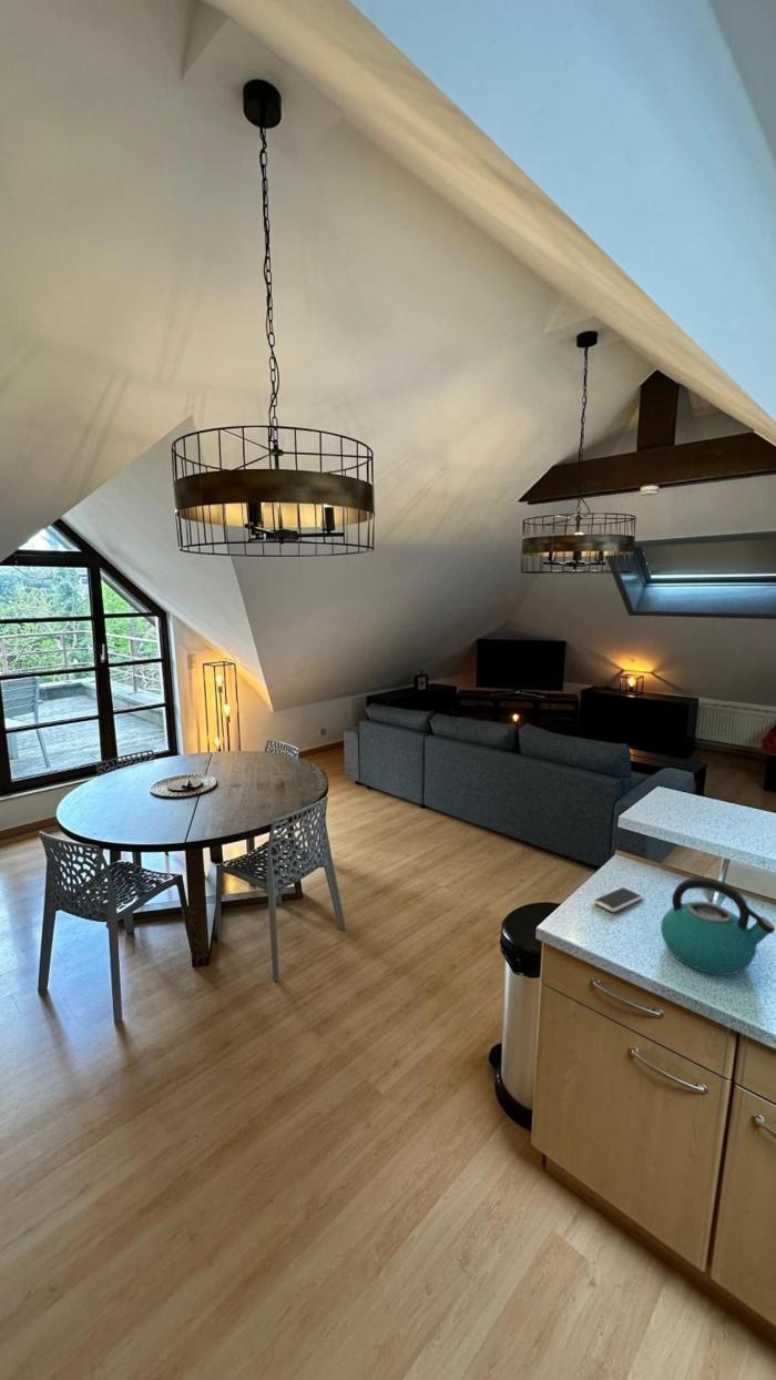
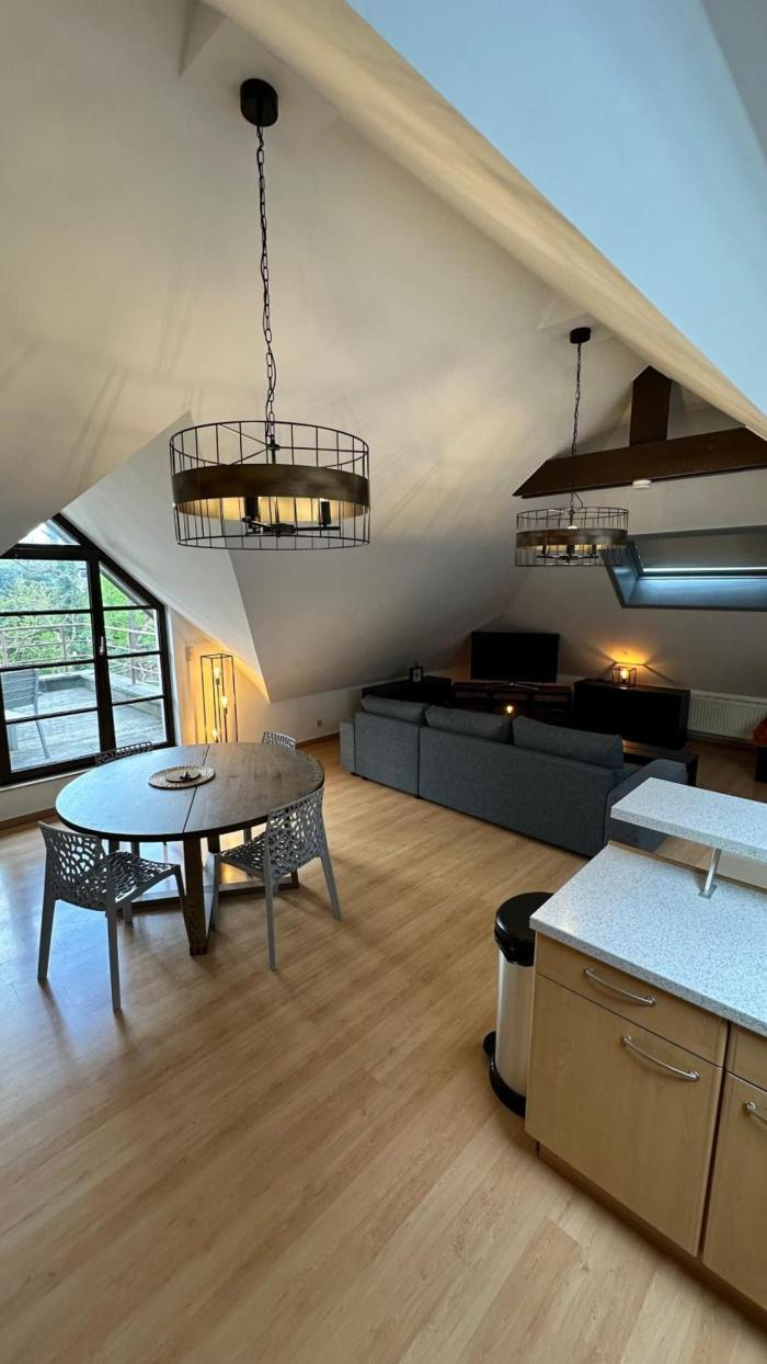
- kettle (715, 920)
- smartphone (617, 899)
